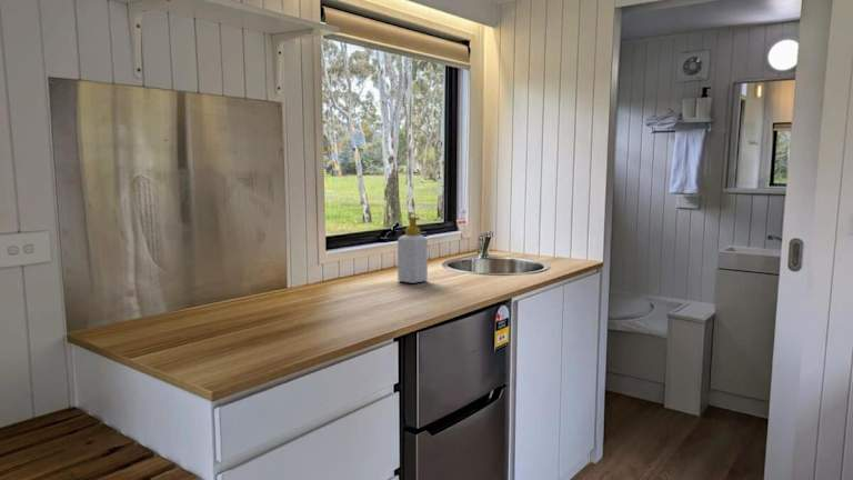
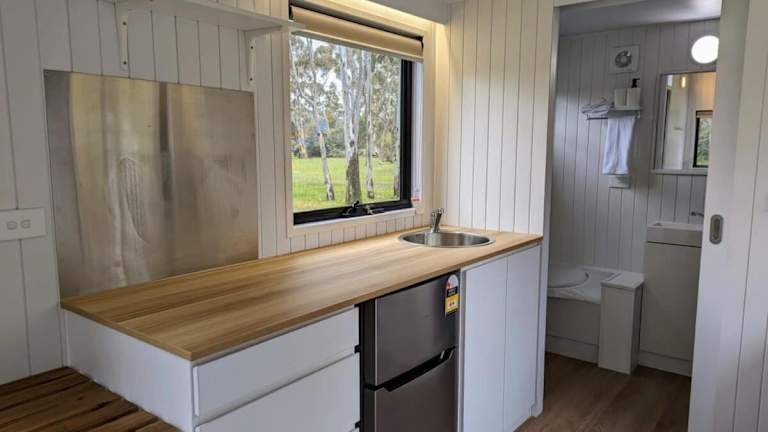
- soap bottle (412, 249)
